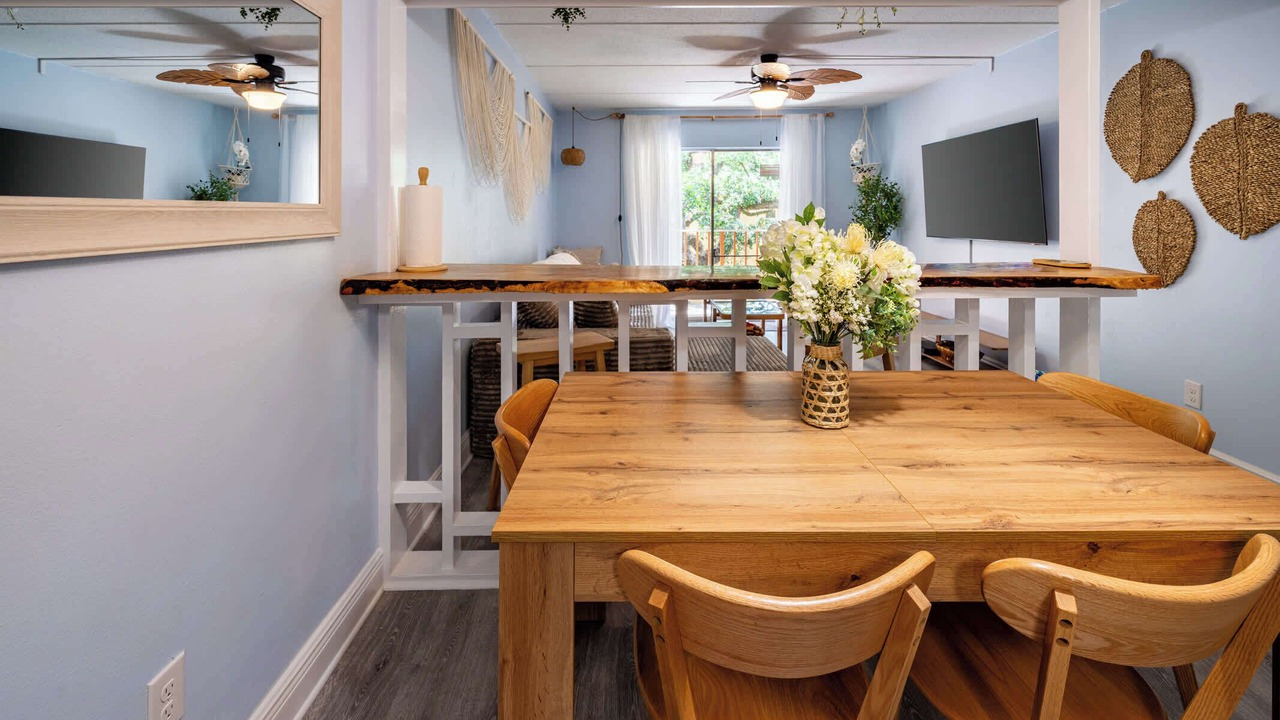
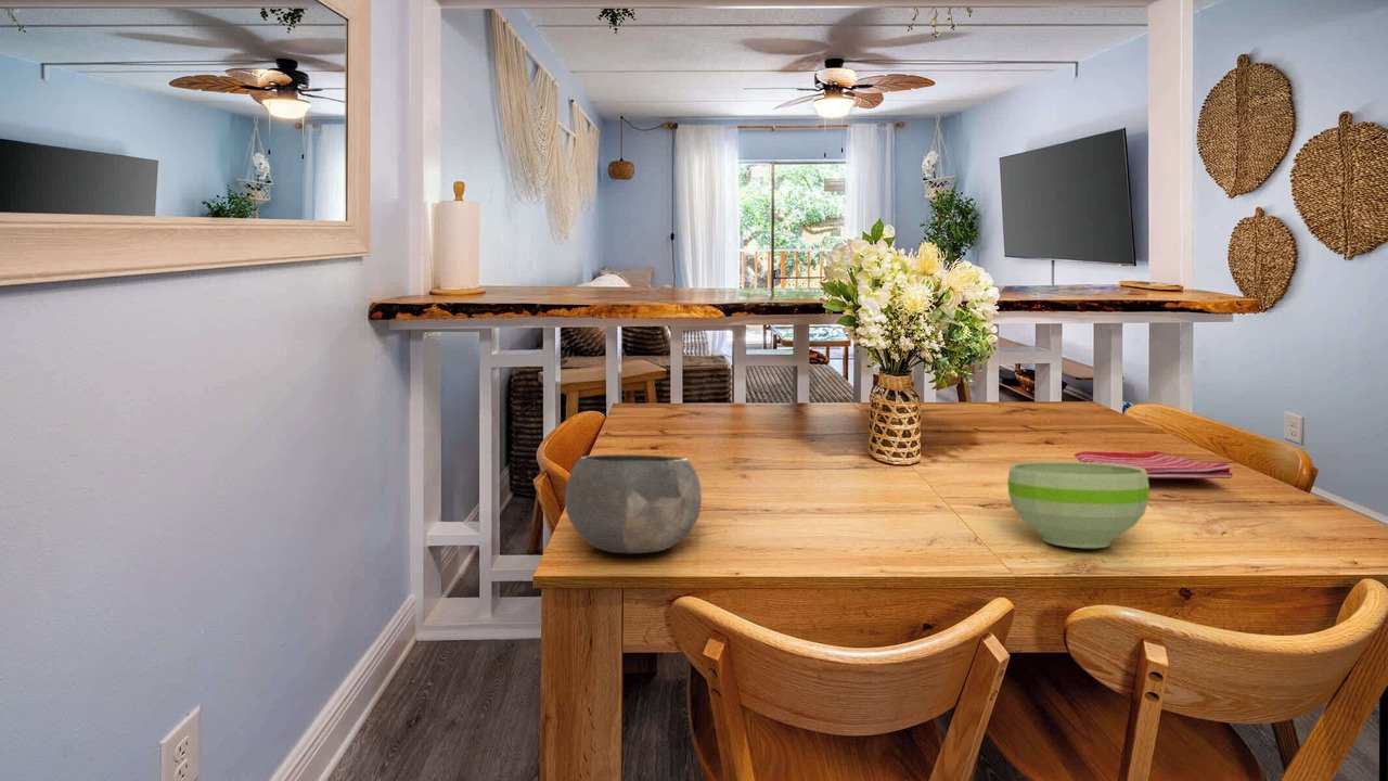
+ bowl (1076, 504)
+ bowl (633, 501)
+ dish towel (1144, 463)
